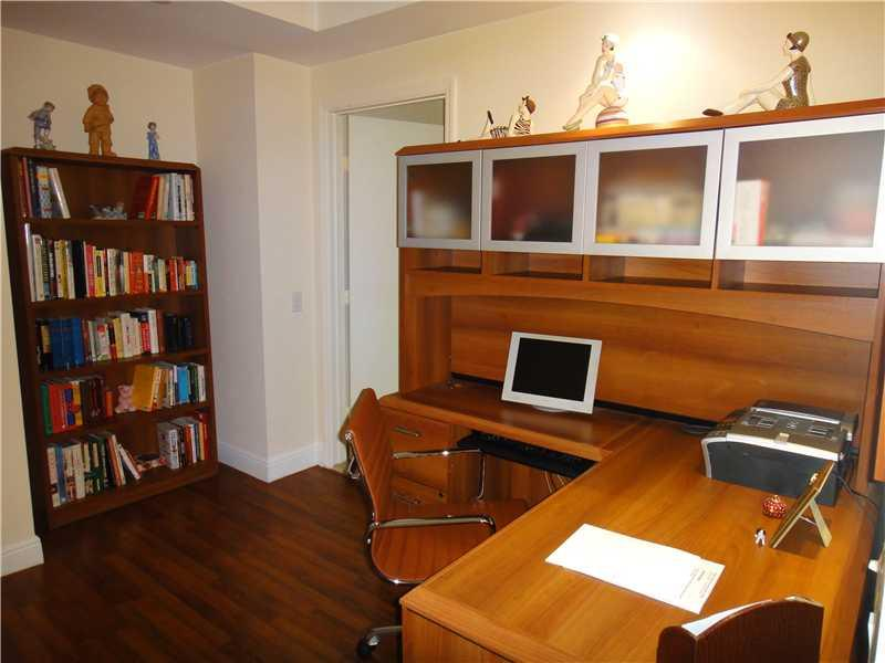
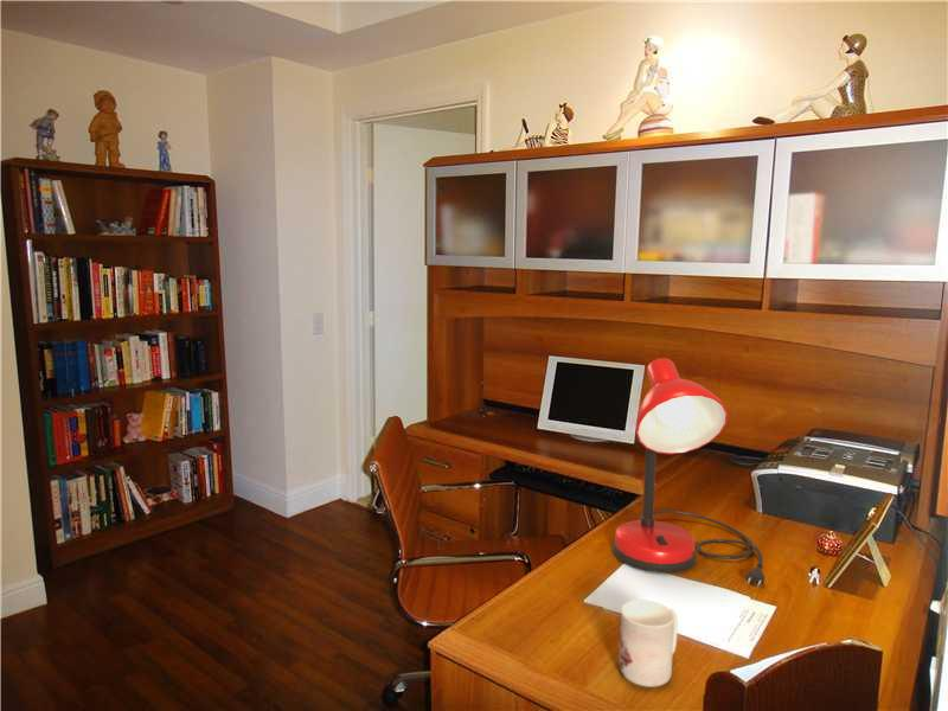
+ mug (647, 640)
+ desk lamp (693, 449)
